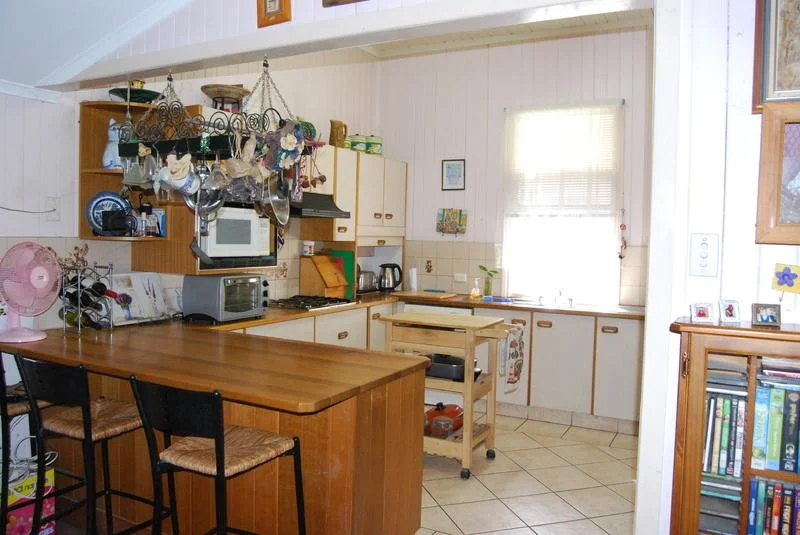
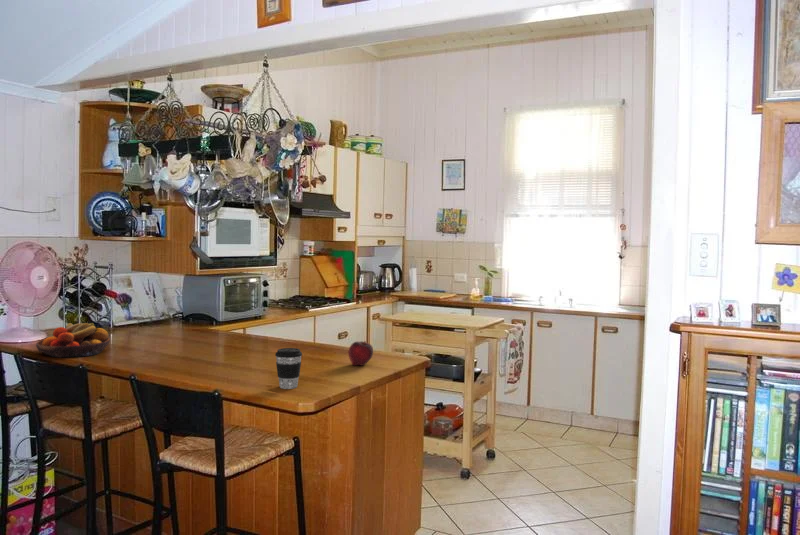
+ fruit (360, 353)
+ coffee cup (288, 368)
+ fruit bowl (73, 338)
